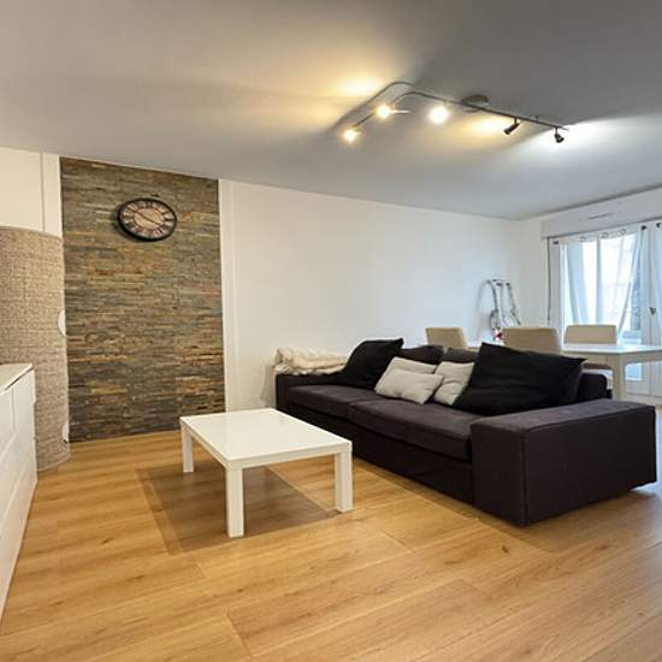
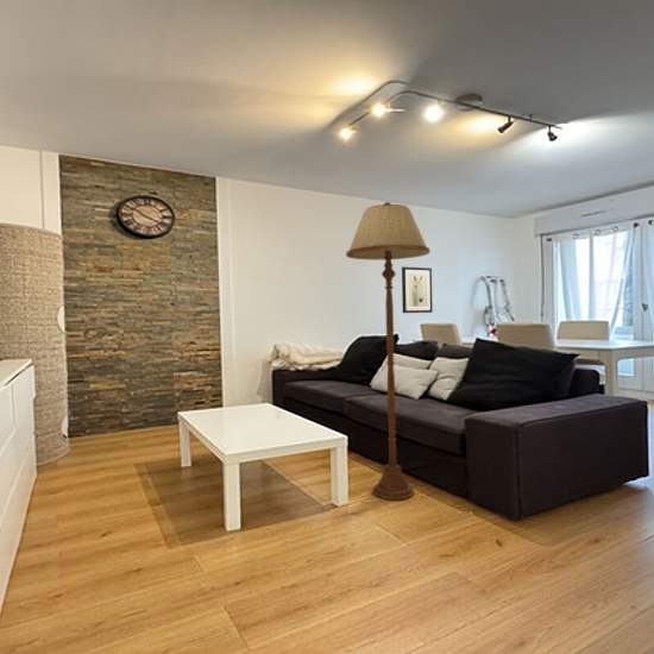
+ wall art (417, 290)
+ floor lamp (389, 347)
